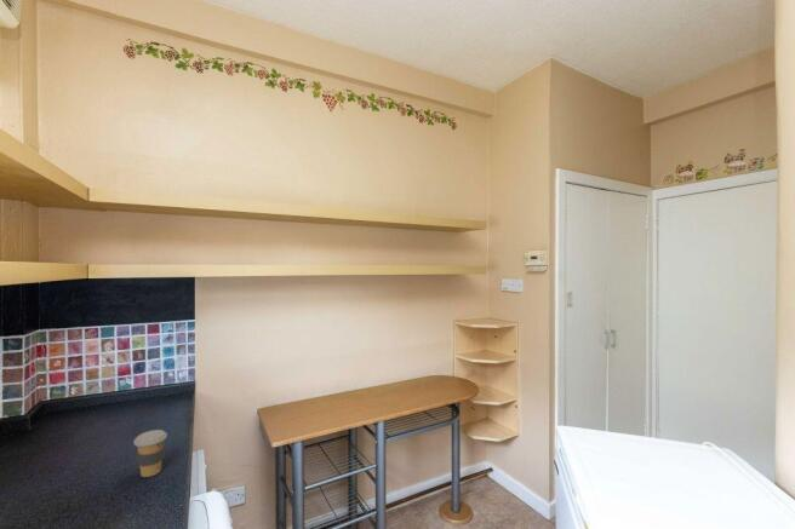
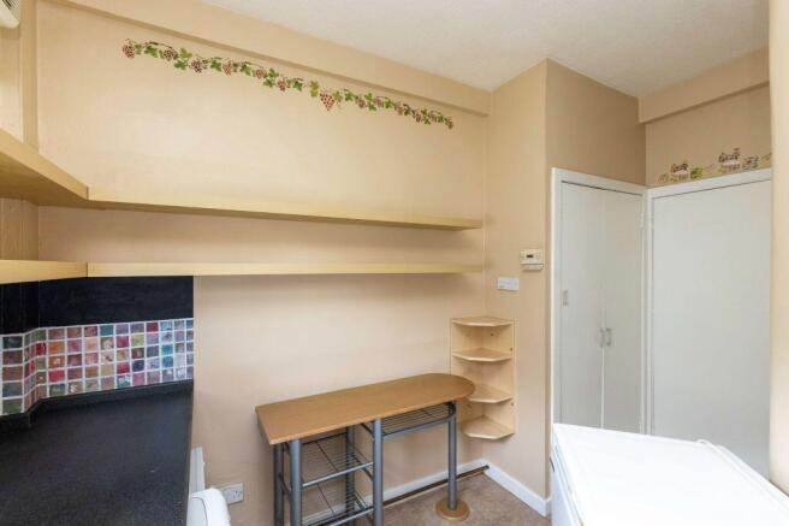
- coffee cup (150, 453)
